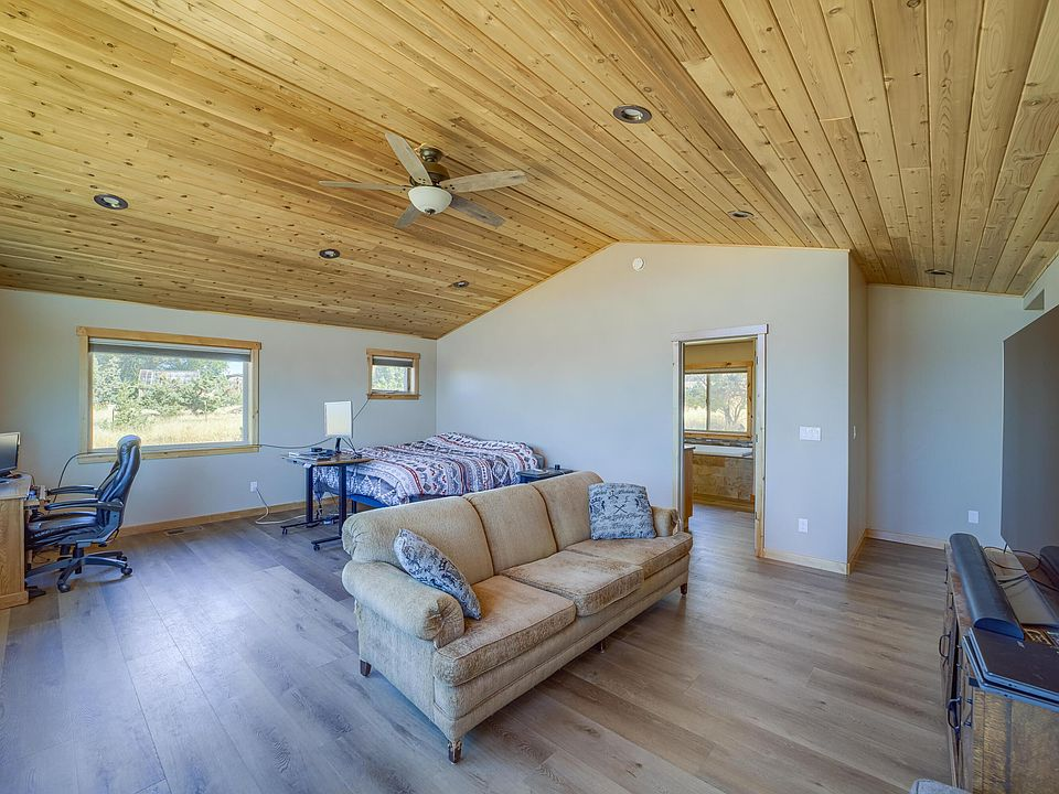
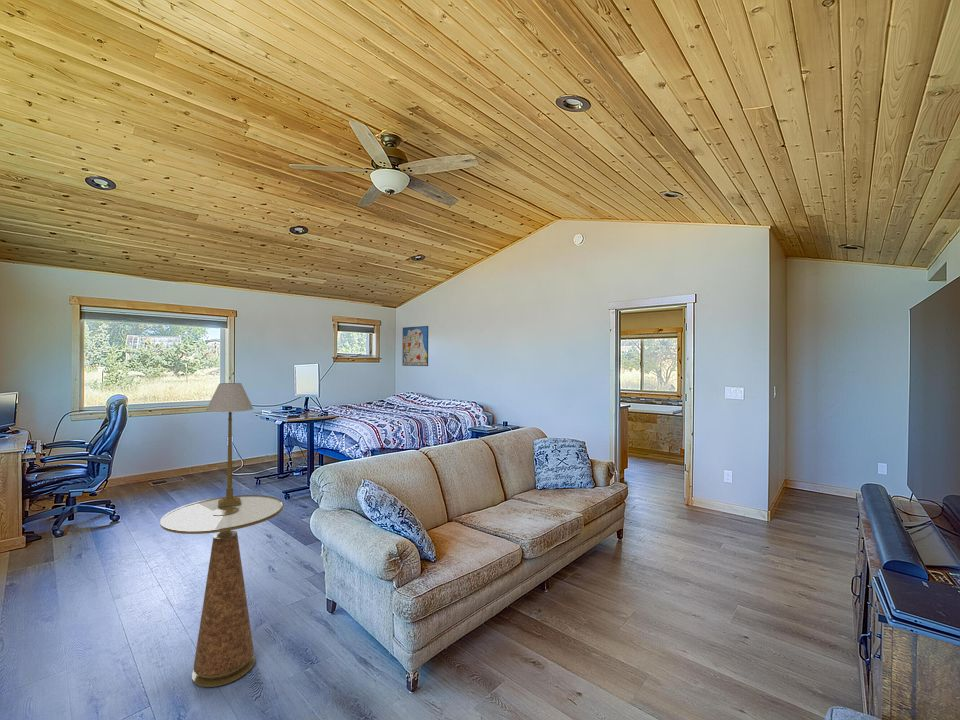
+ table lamp (229, 443)
+ side table (225, 589)
+ wall art (415, 346)
